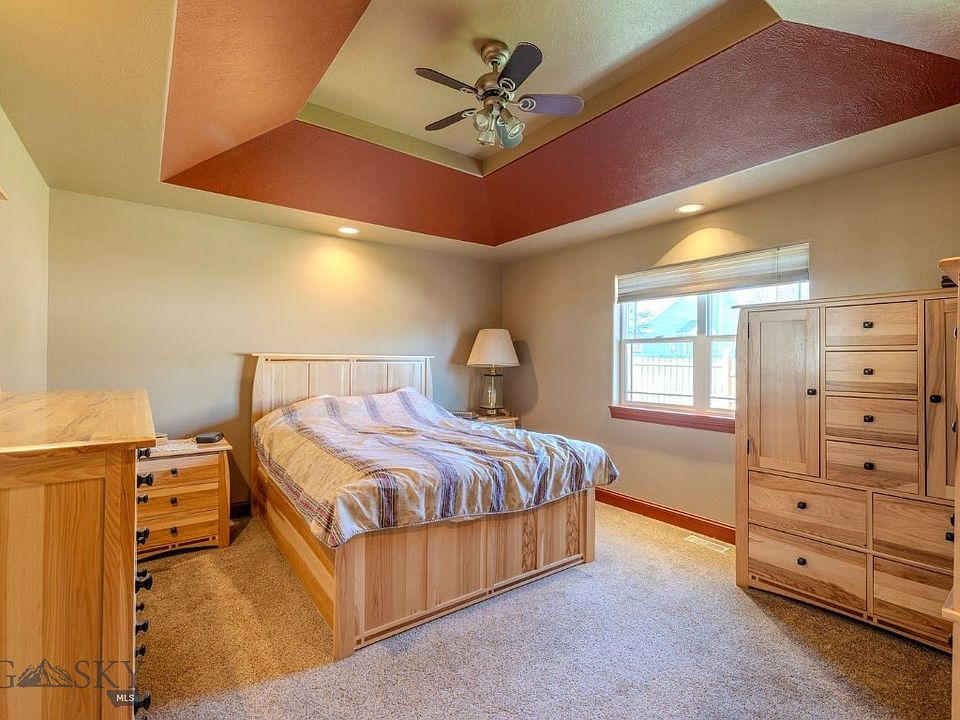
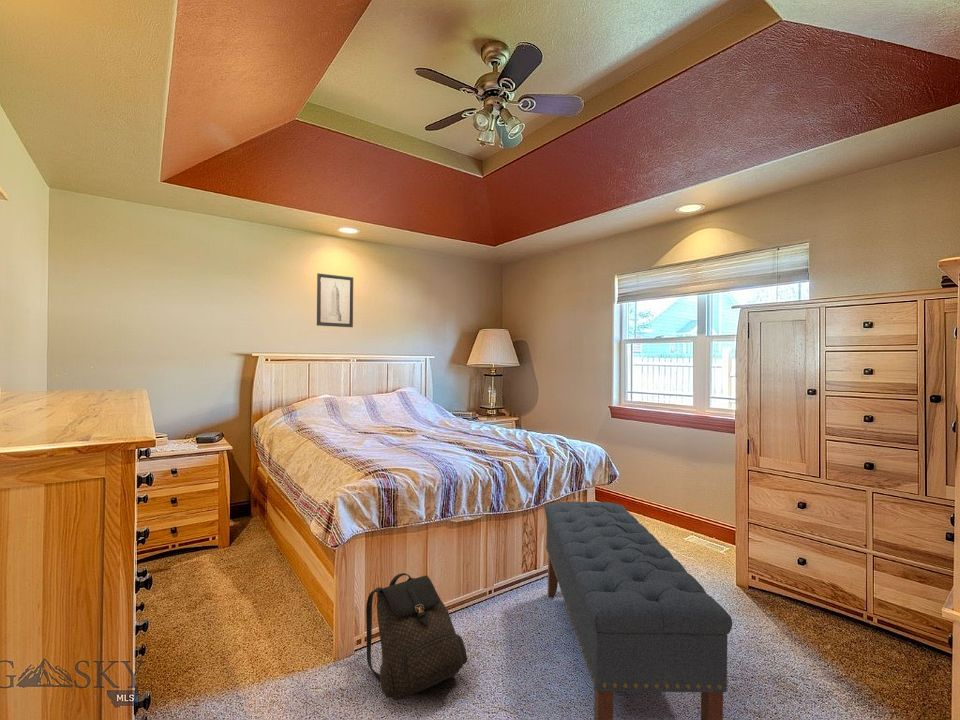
+ bench (612, 596)
+ backpack (410, 626)
+ wall art (335, 300)
